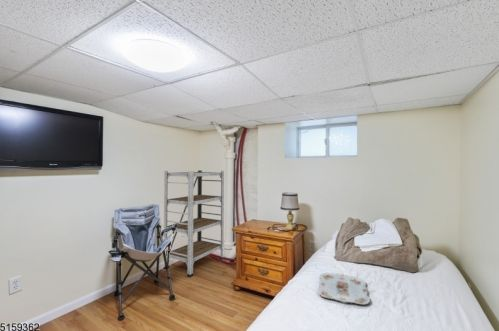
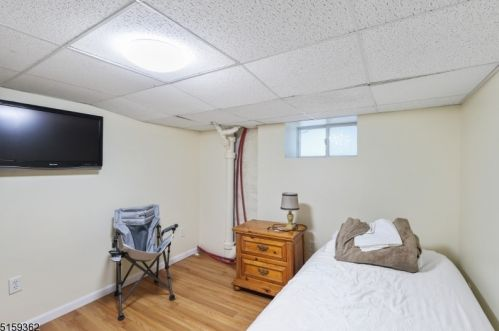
- serving tray (342, 287)
- shelving unit (195, 218)
